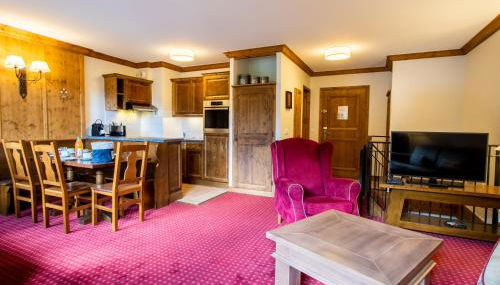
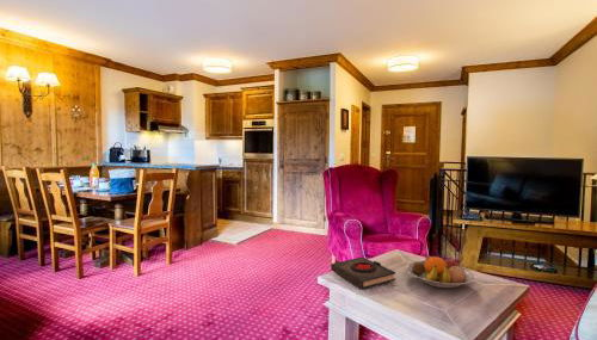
+ book (362, 270)
+ fruit bowl (438, 268)
